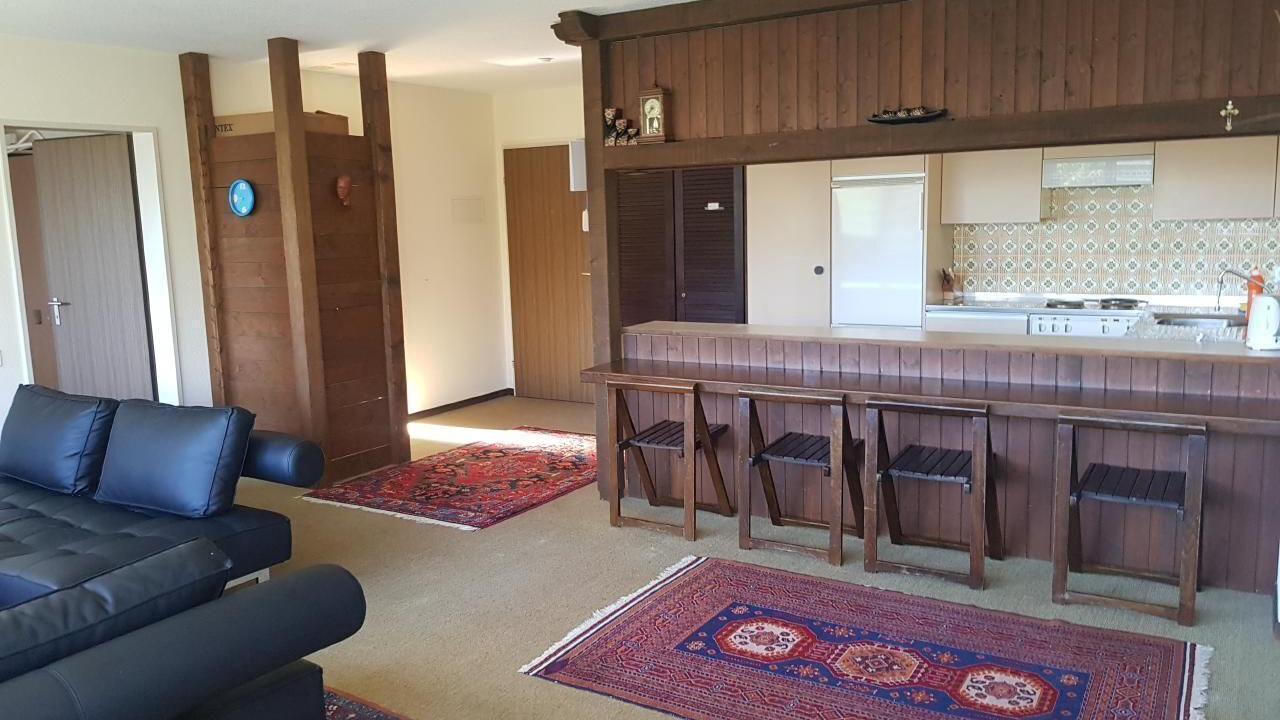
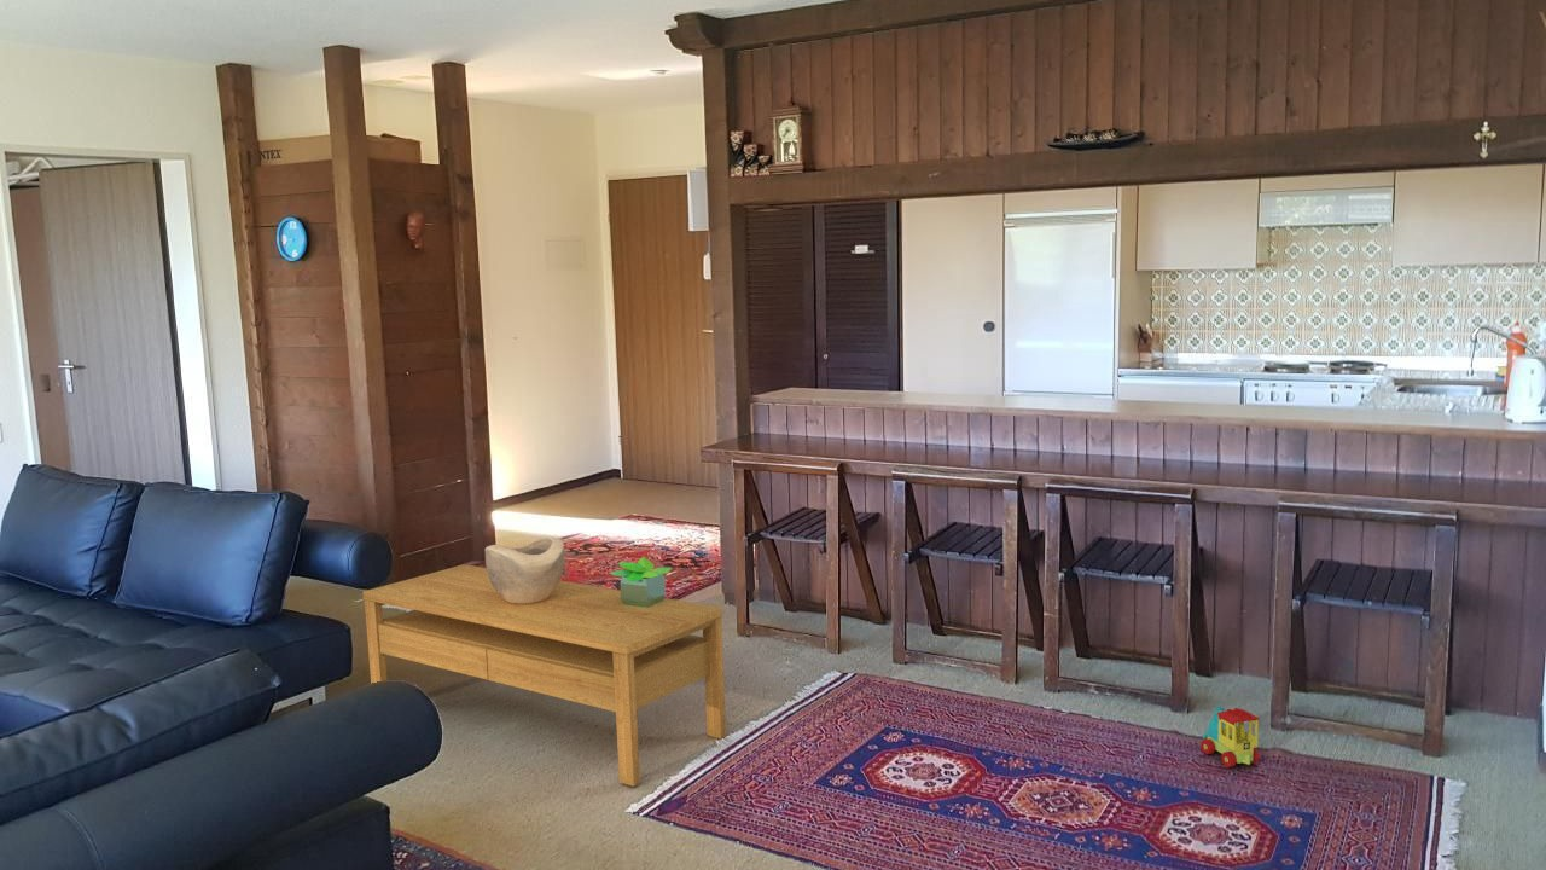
+ coffee table (537, 661)
+ decorative bowl (525, 569)
+ potted plant (639, 581)
+ toy train (1227, 731)
